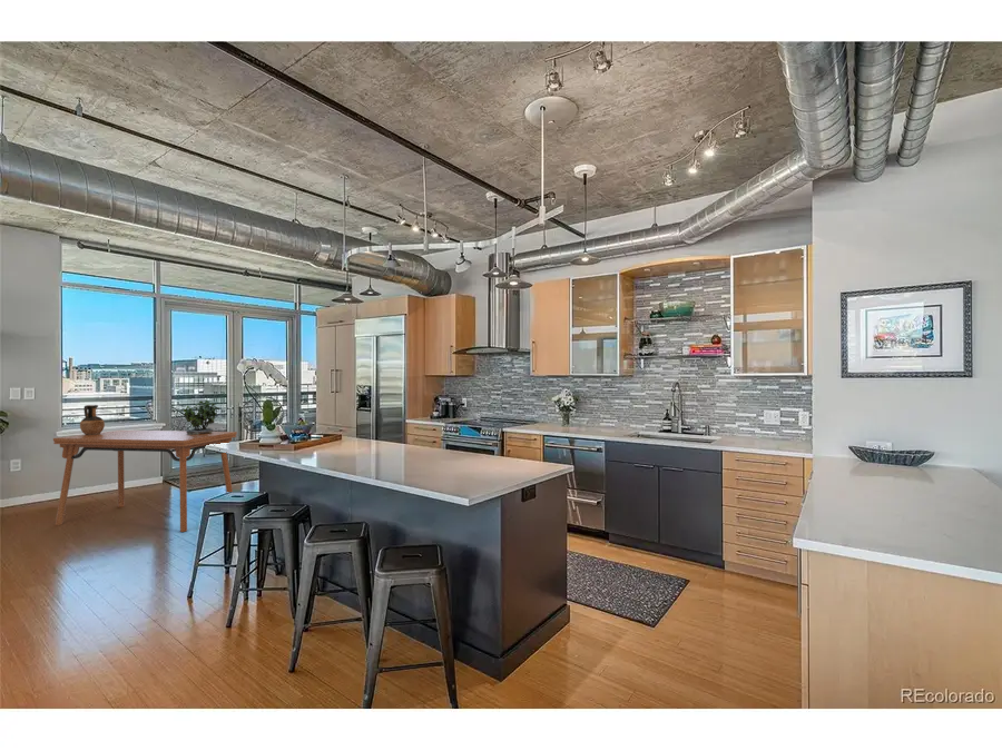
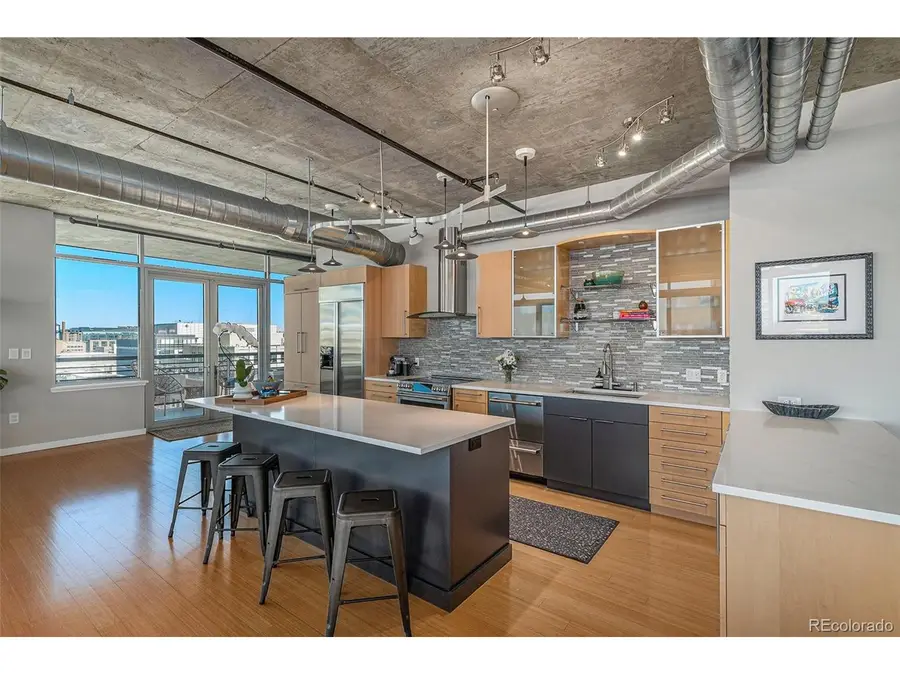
- potted plant (202, 415)
- dining table (149, 451)
- ceramic jug (92, 419)
